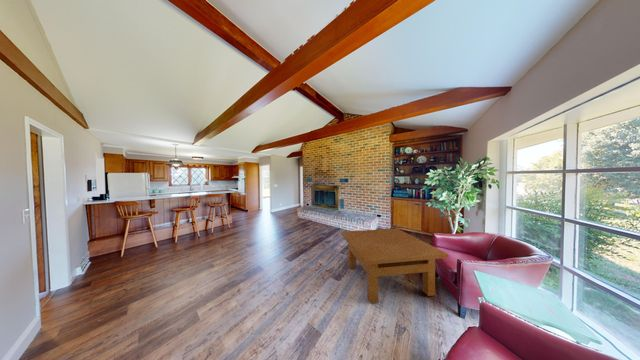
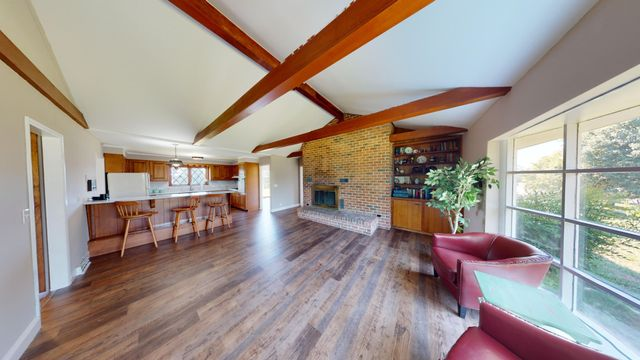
- table (385, 259)
